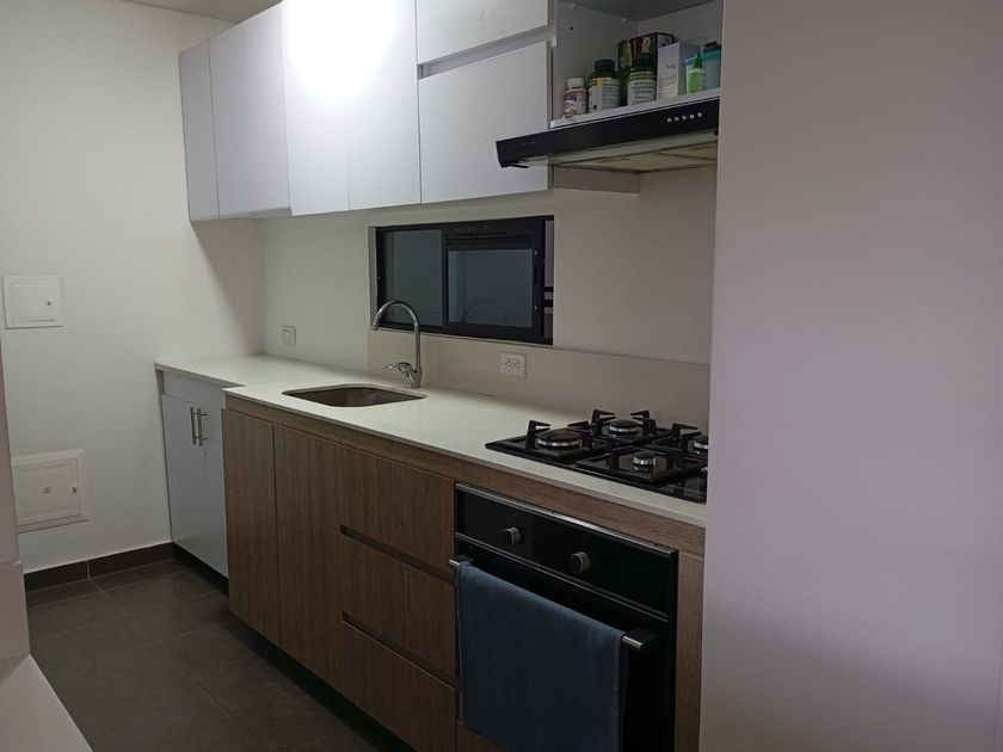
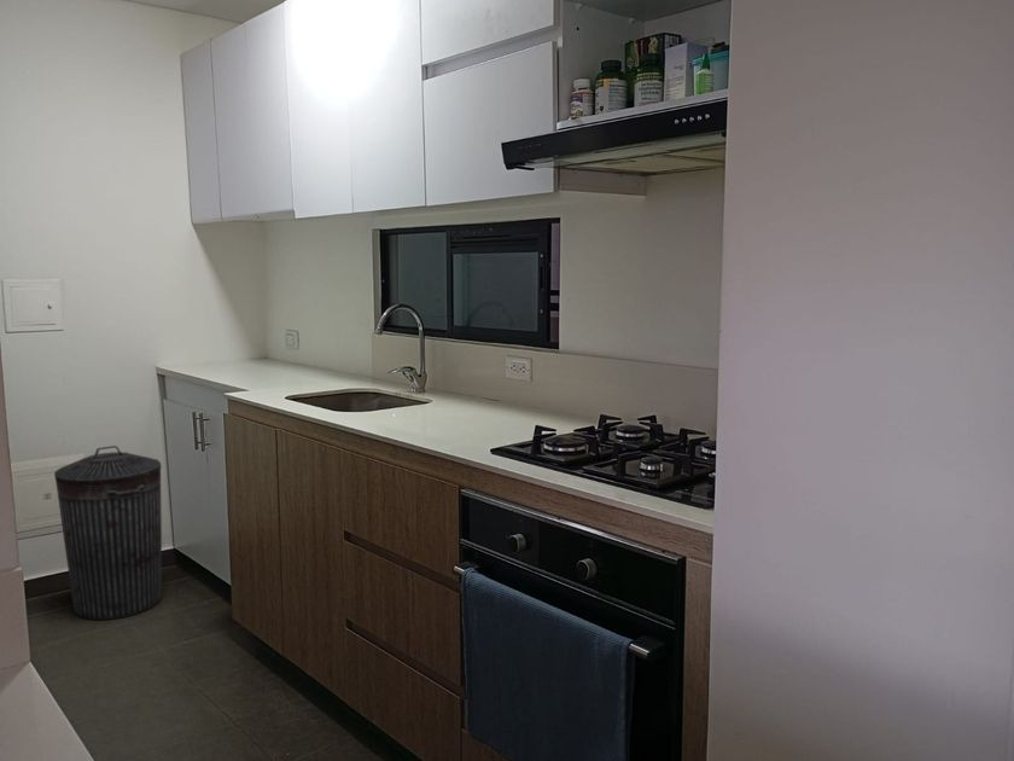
+ trash can (112, 525)
